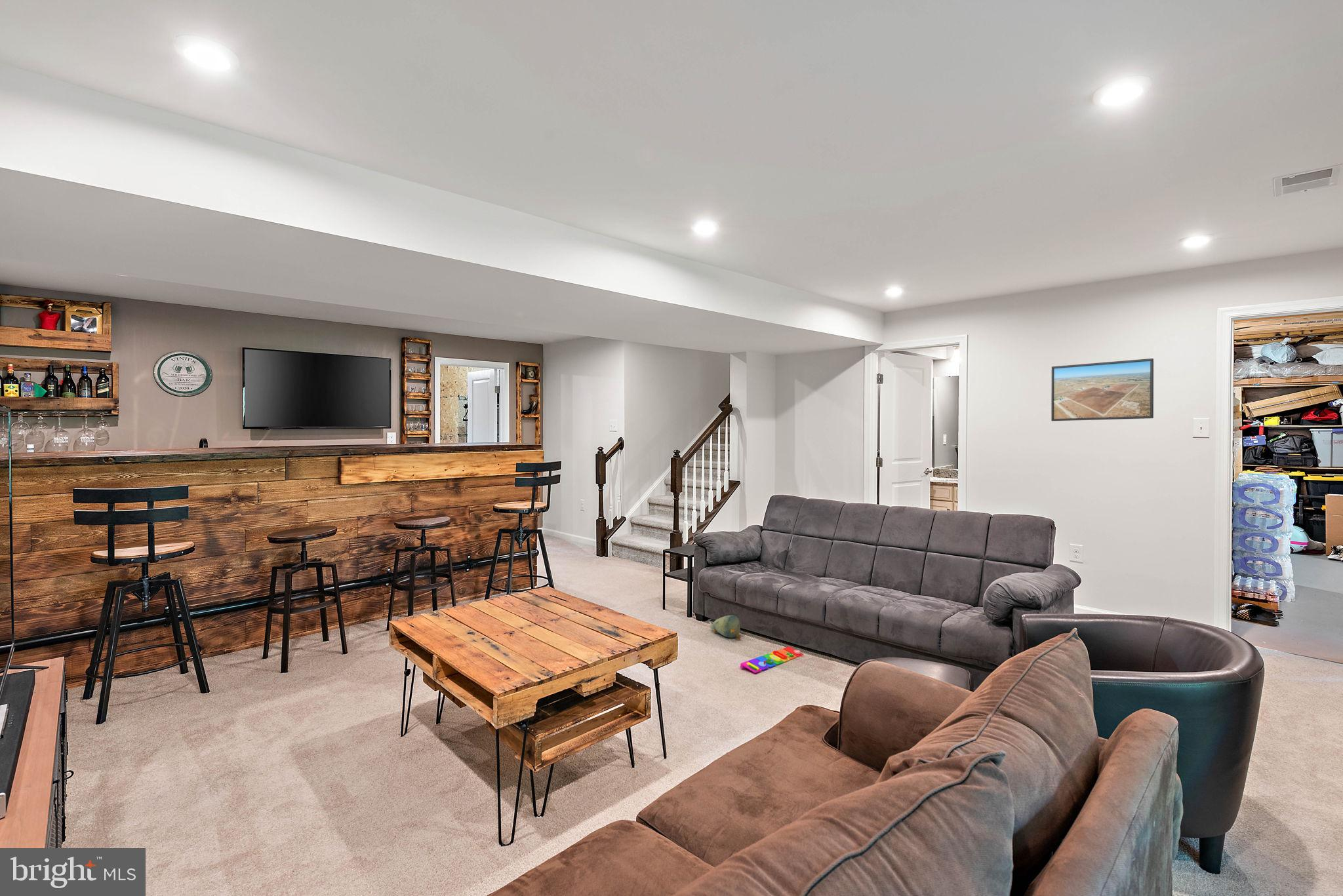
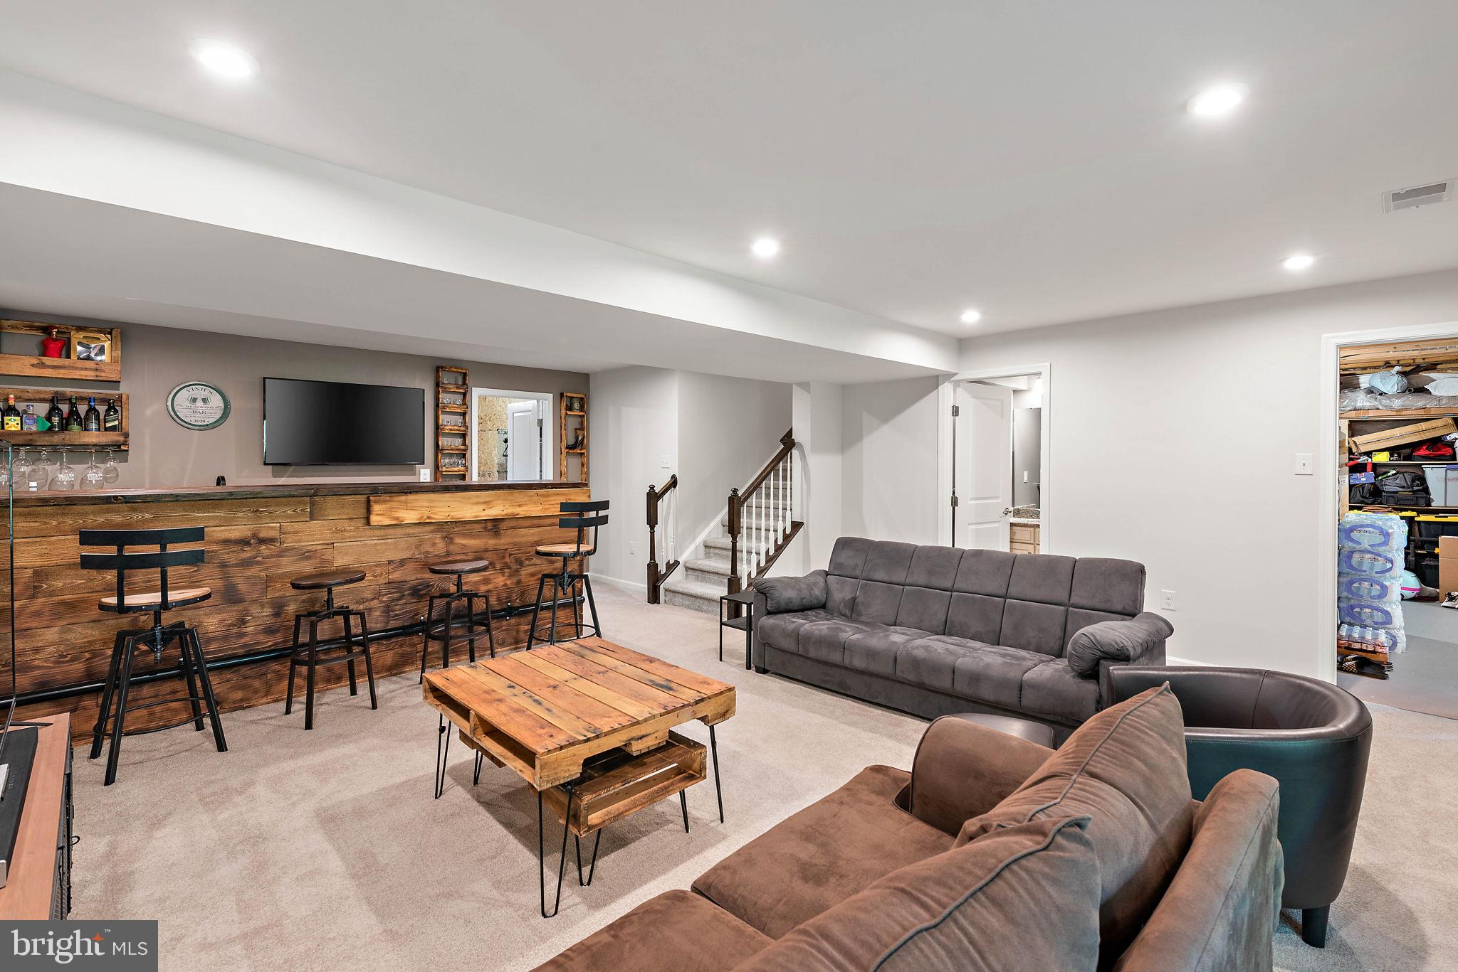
- plush toy (723, 625)
- knob puzzle (772, 657)
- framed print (1100, 391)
